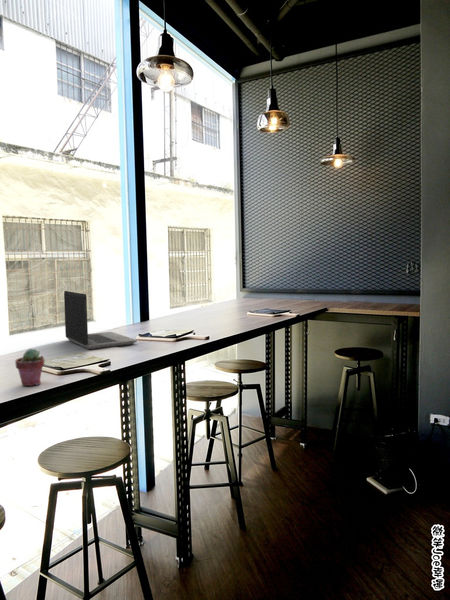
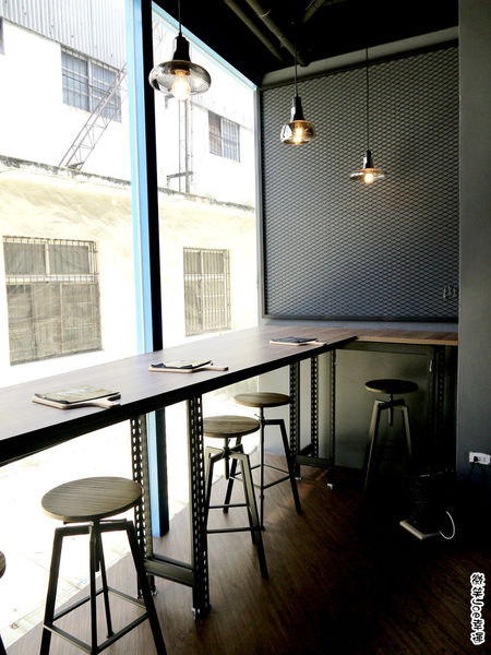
- laptop computer (86, 316)
- potted succulent (30, 366)
